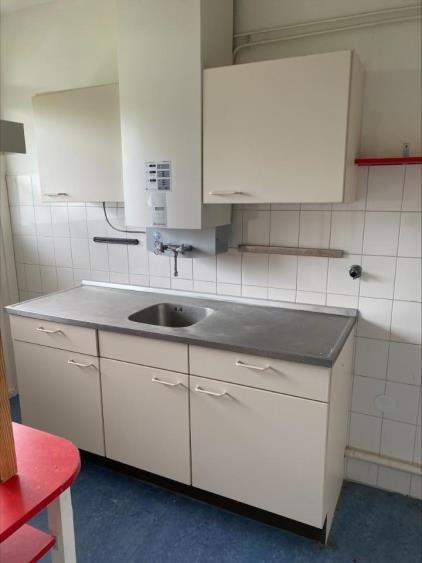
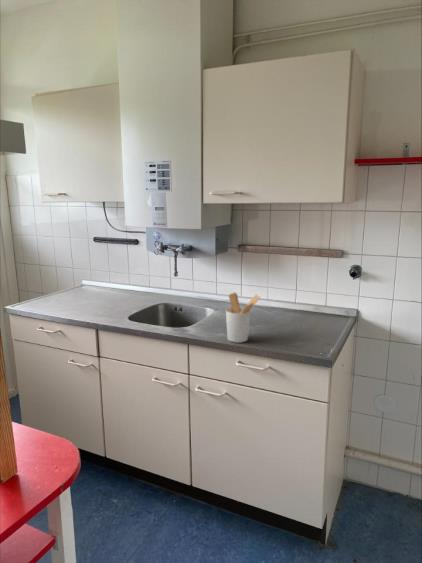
+ utensil holder (243, 316)
